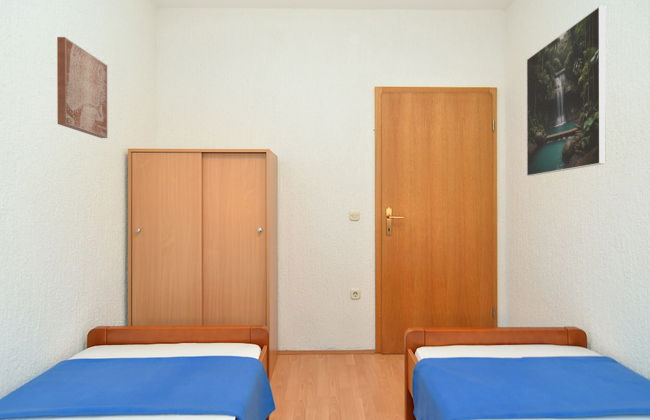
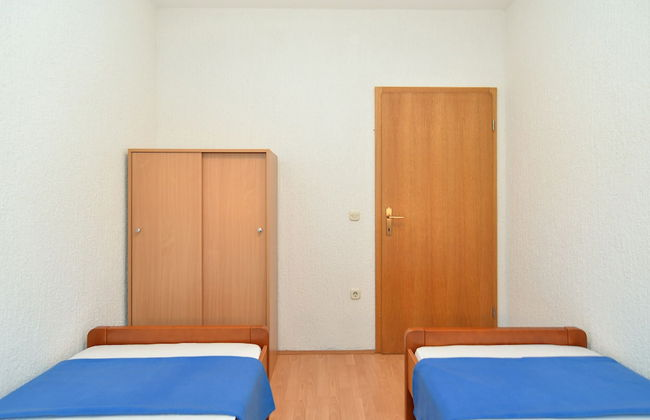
- wall art (84, 92)
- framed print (560, 103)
